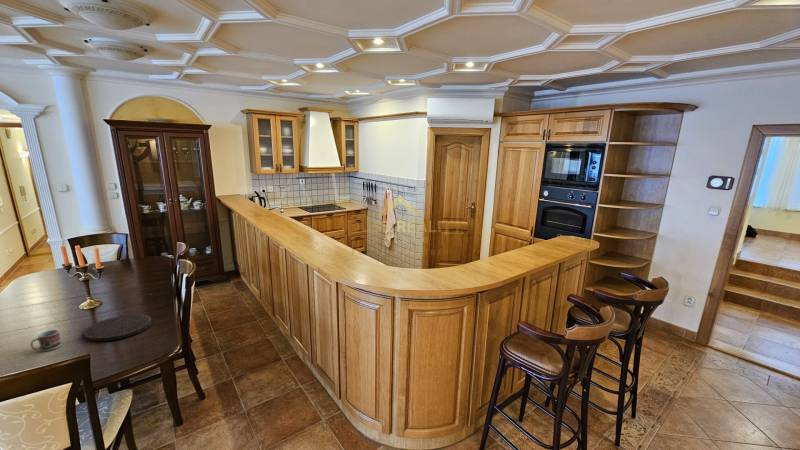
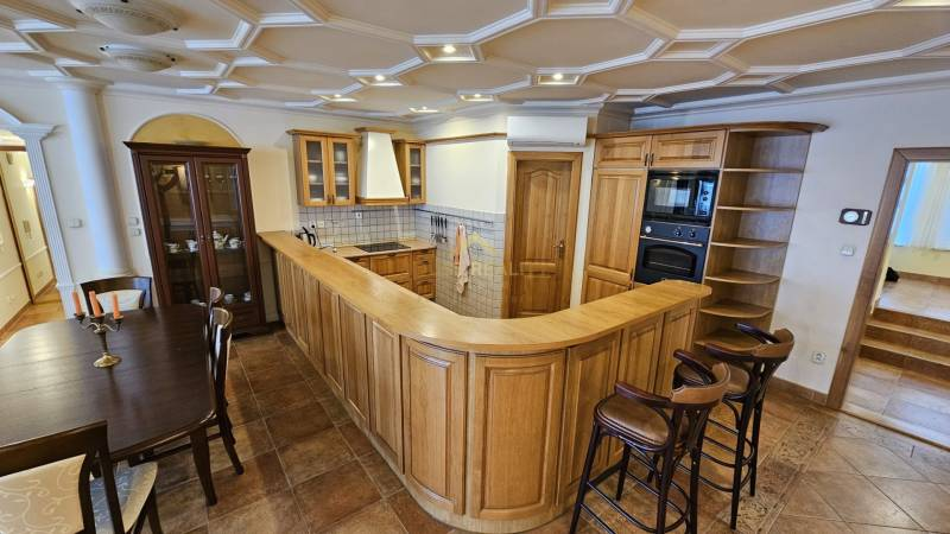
- plate (119, 326)
- cup (45, 341)
